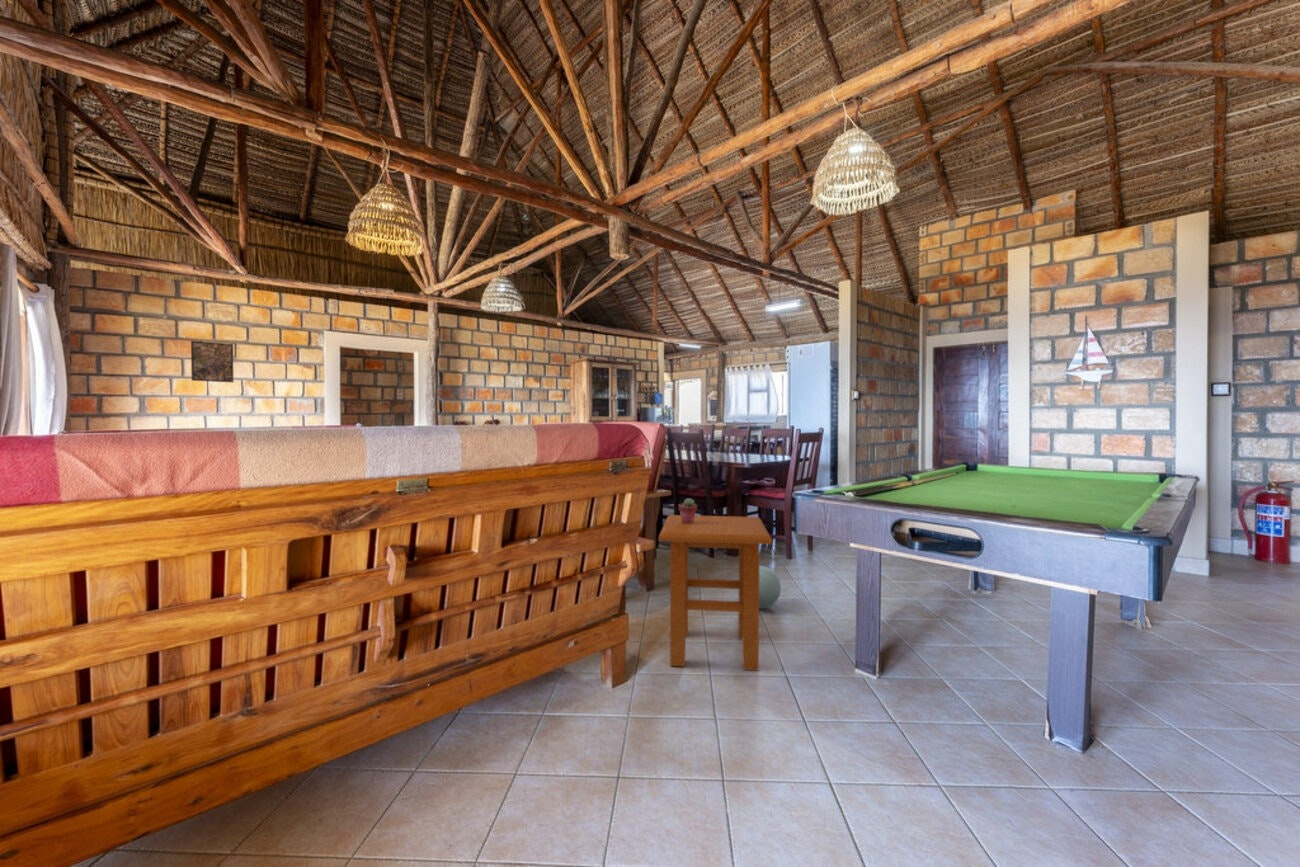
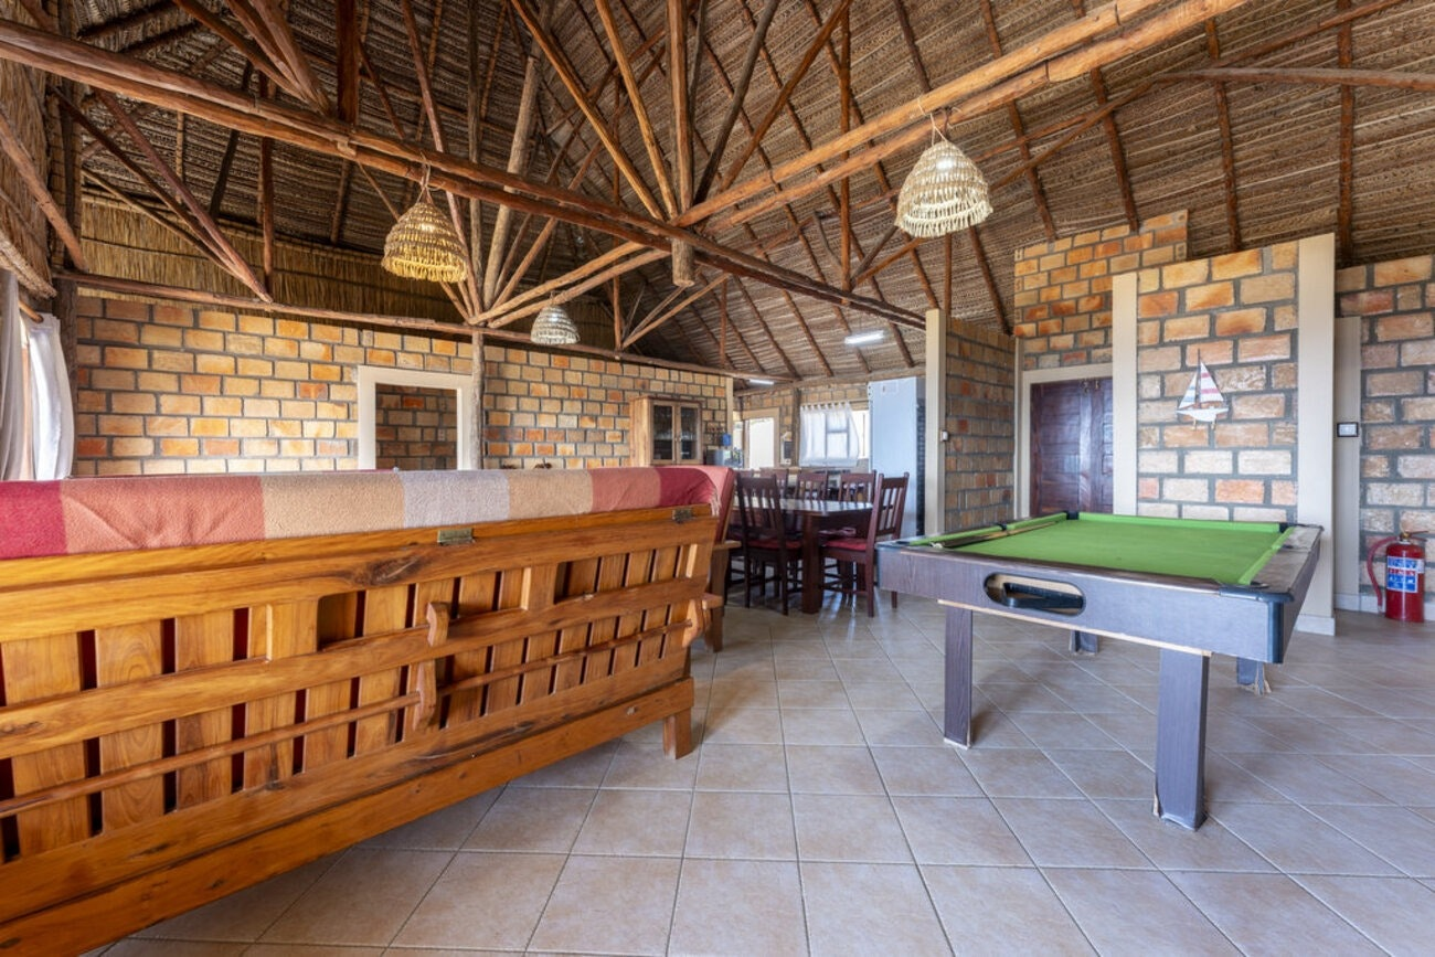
- side table (713, 586)
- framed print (212, 362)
- potted succulent (687, 509)
- ball (759, 586)
